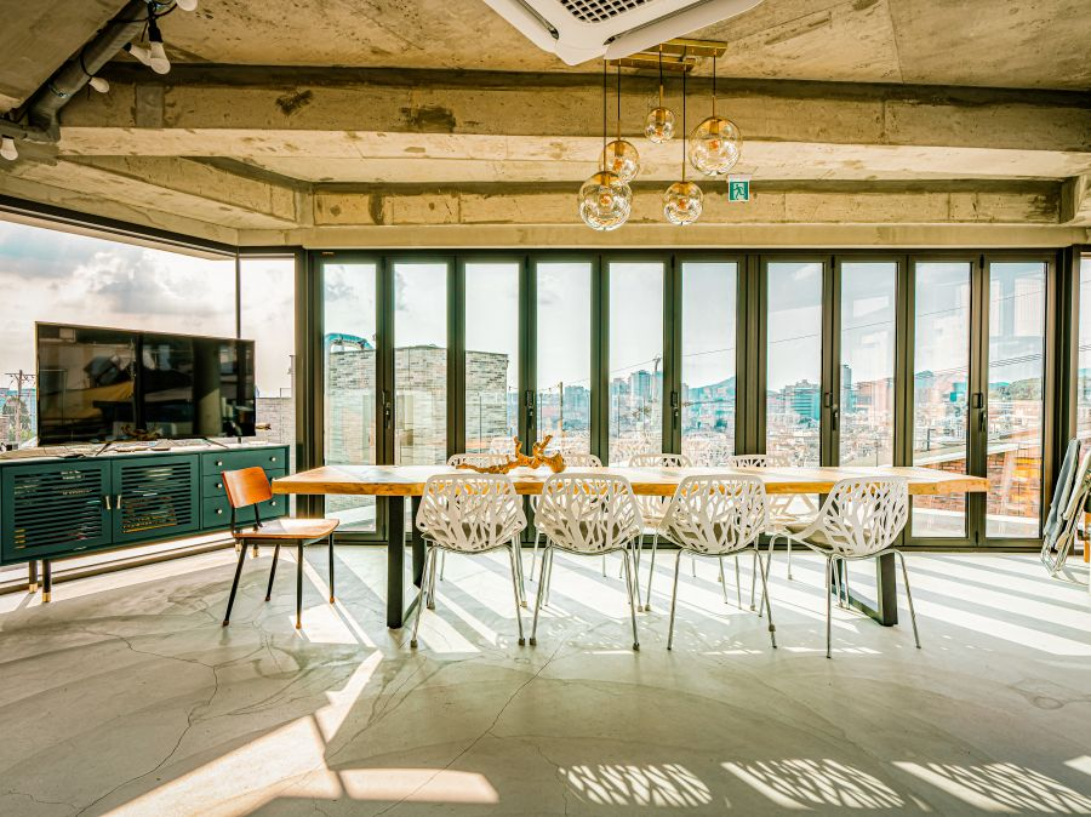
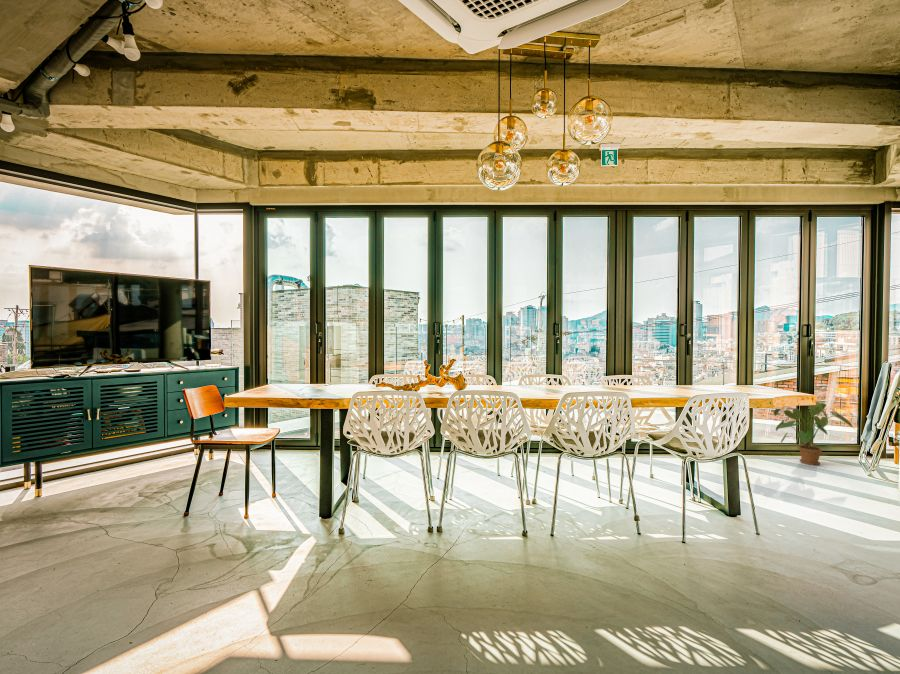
+ house plant (809, 430)
